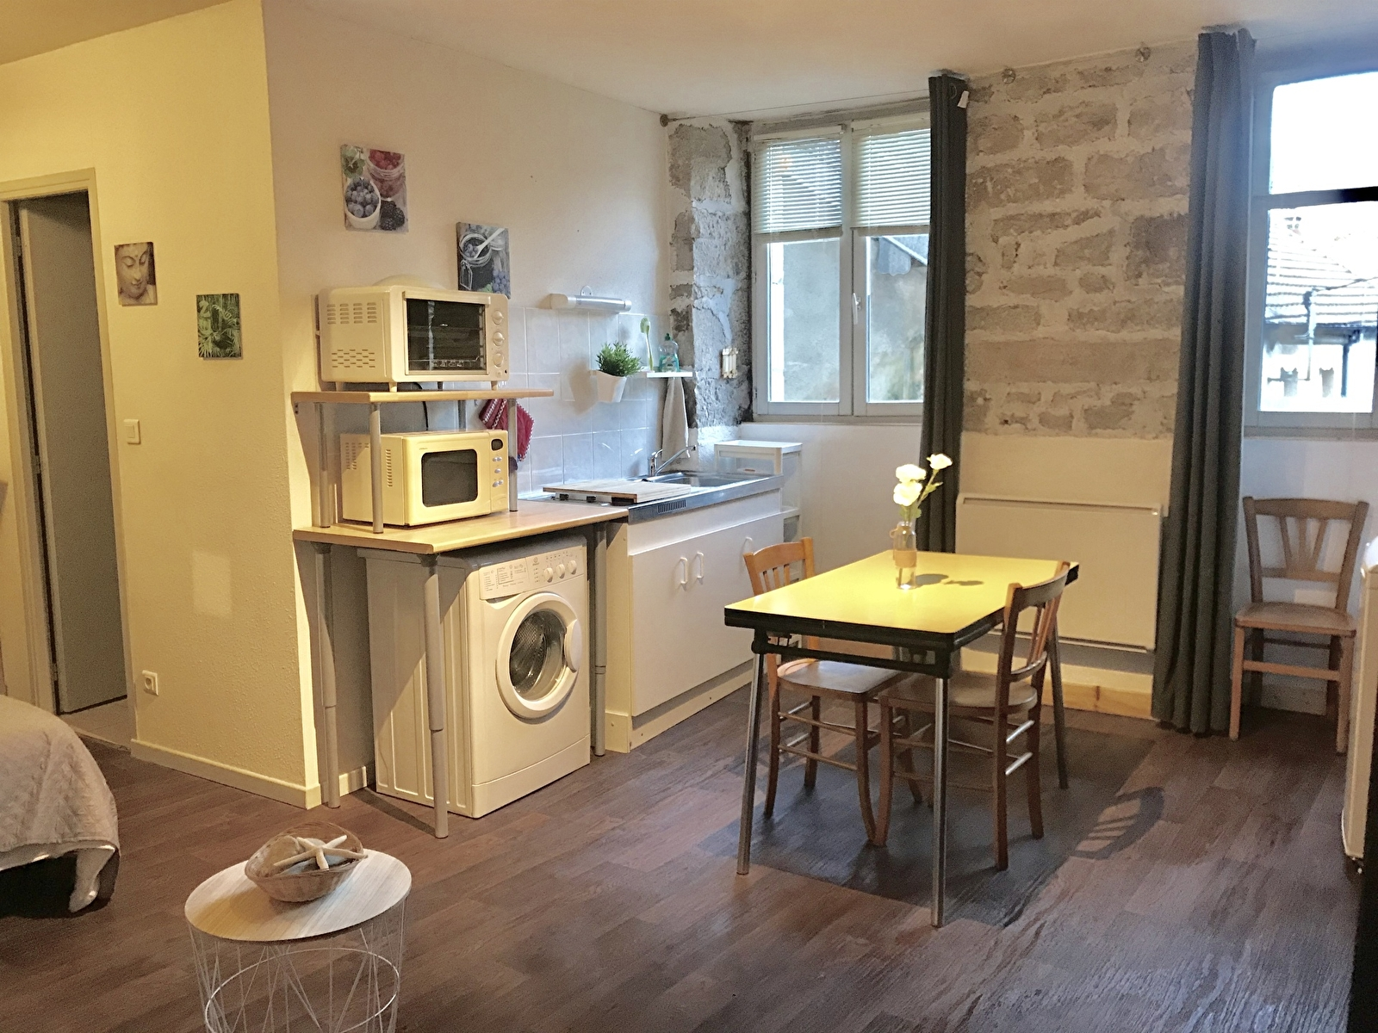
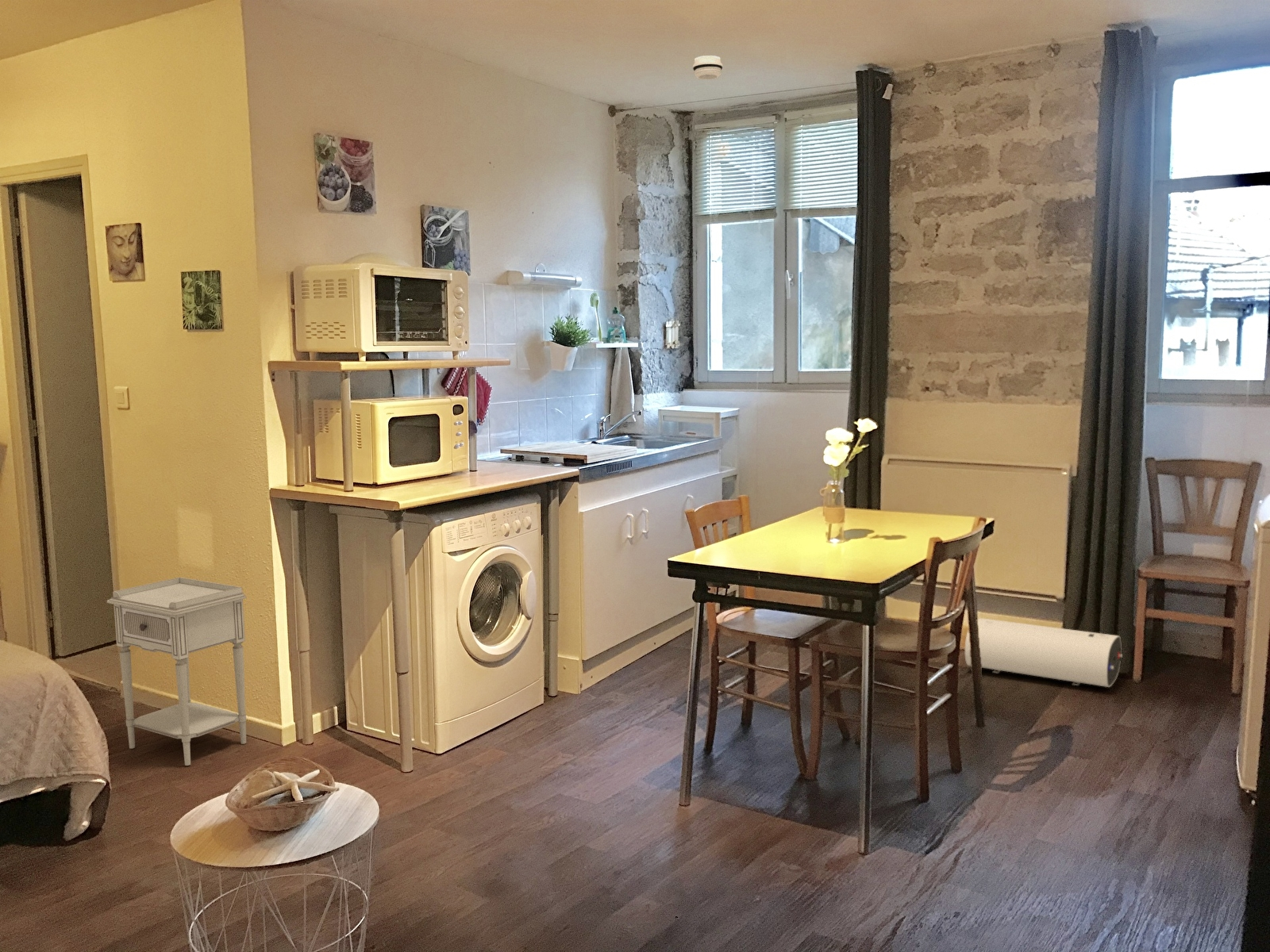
+ nightstand (182, 668)
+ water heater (1044, 651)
+ smoke detector (707, 67)
